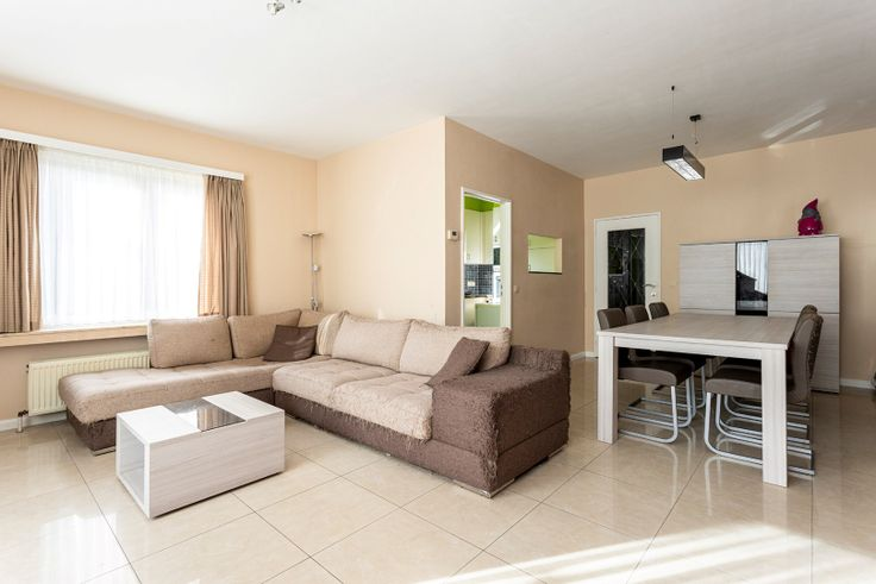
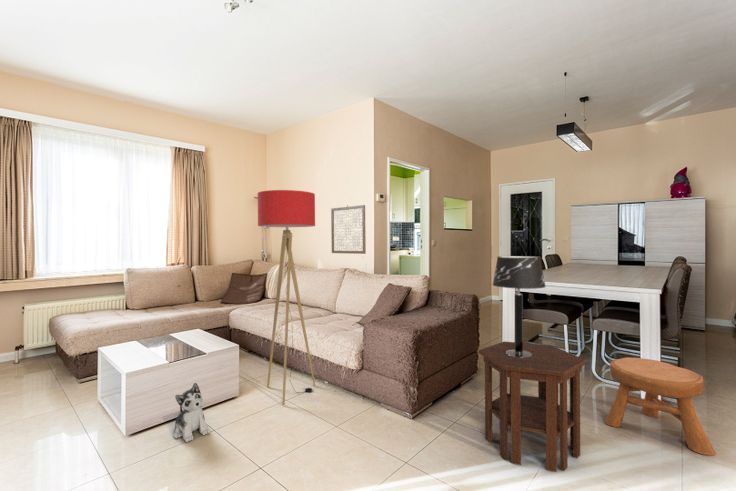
+ floor lamp (287, 293)
+ side table (530, 399)
+ table lamp (518, 305)
+ wall art (348, 229)
+ plush toy (189, 406)
+ stool (661, 401)
